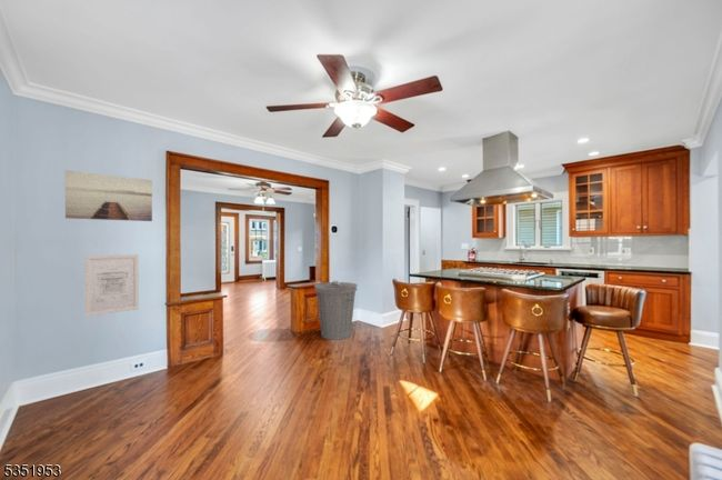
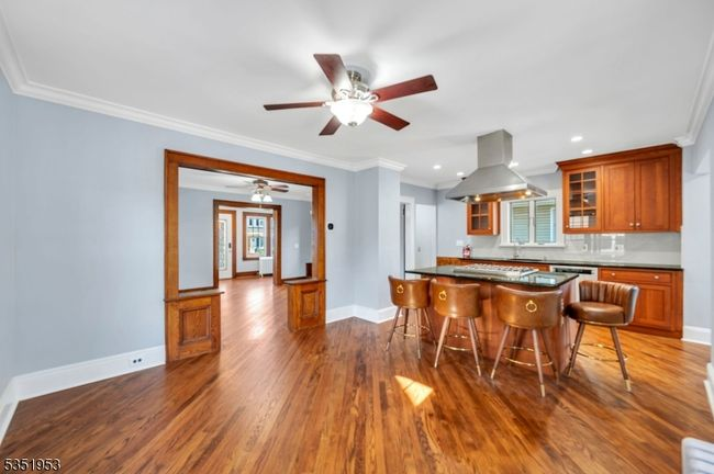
- wall art (112, 283)
- trash can (335, 308)
- wall art (111, 197)
